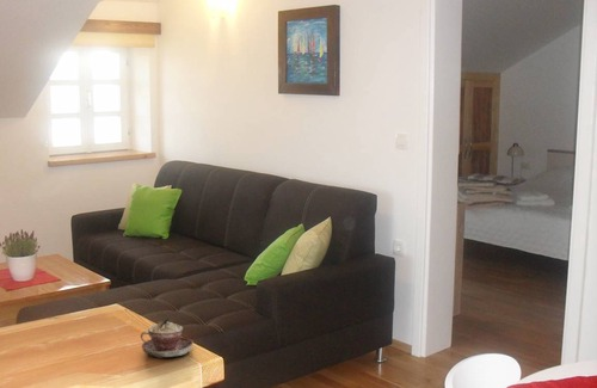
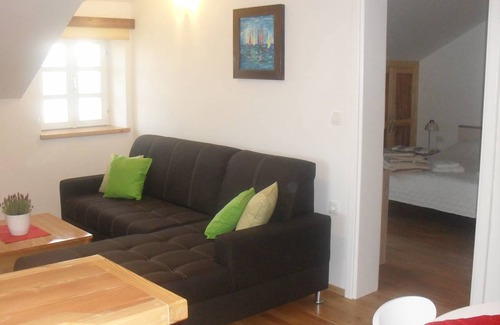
- teacup (167, 334)
